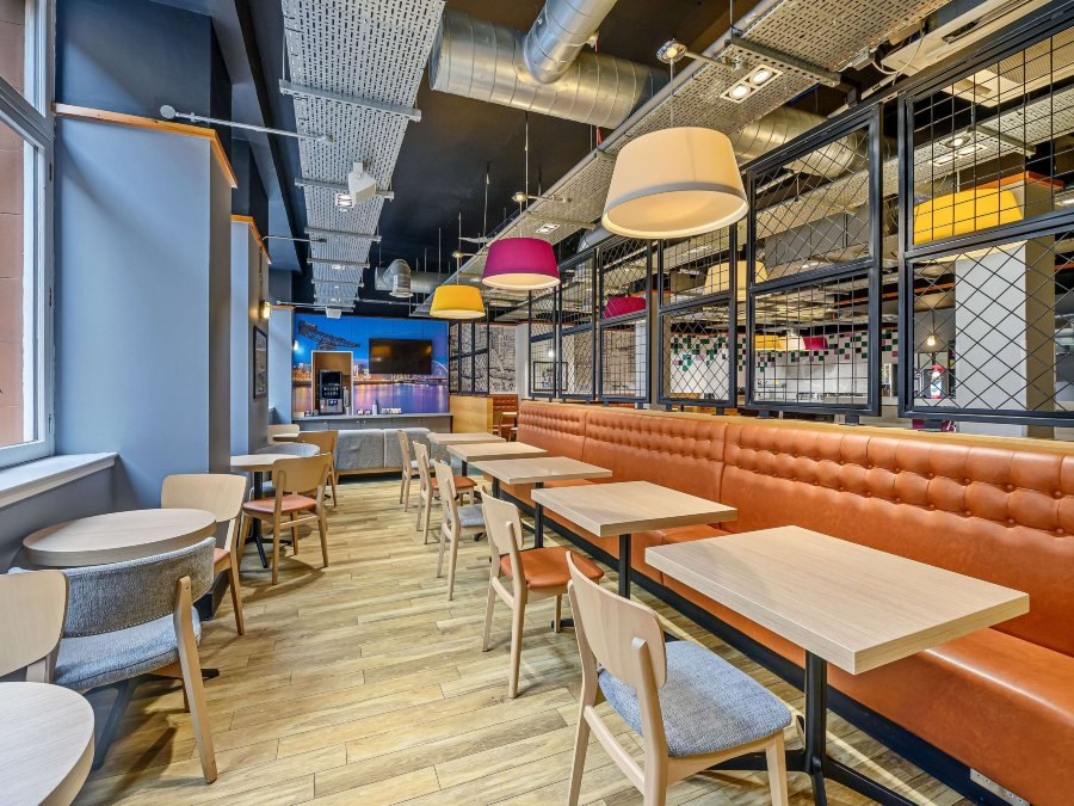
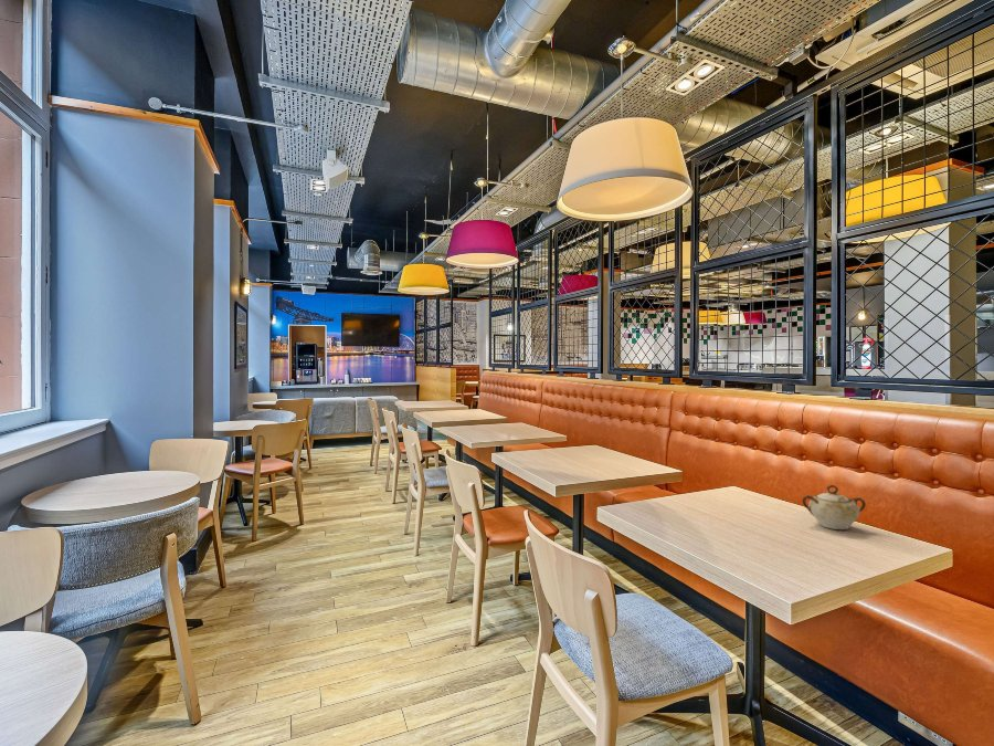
+ sugar bowl (833, 505)
